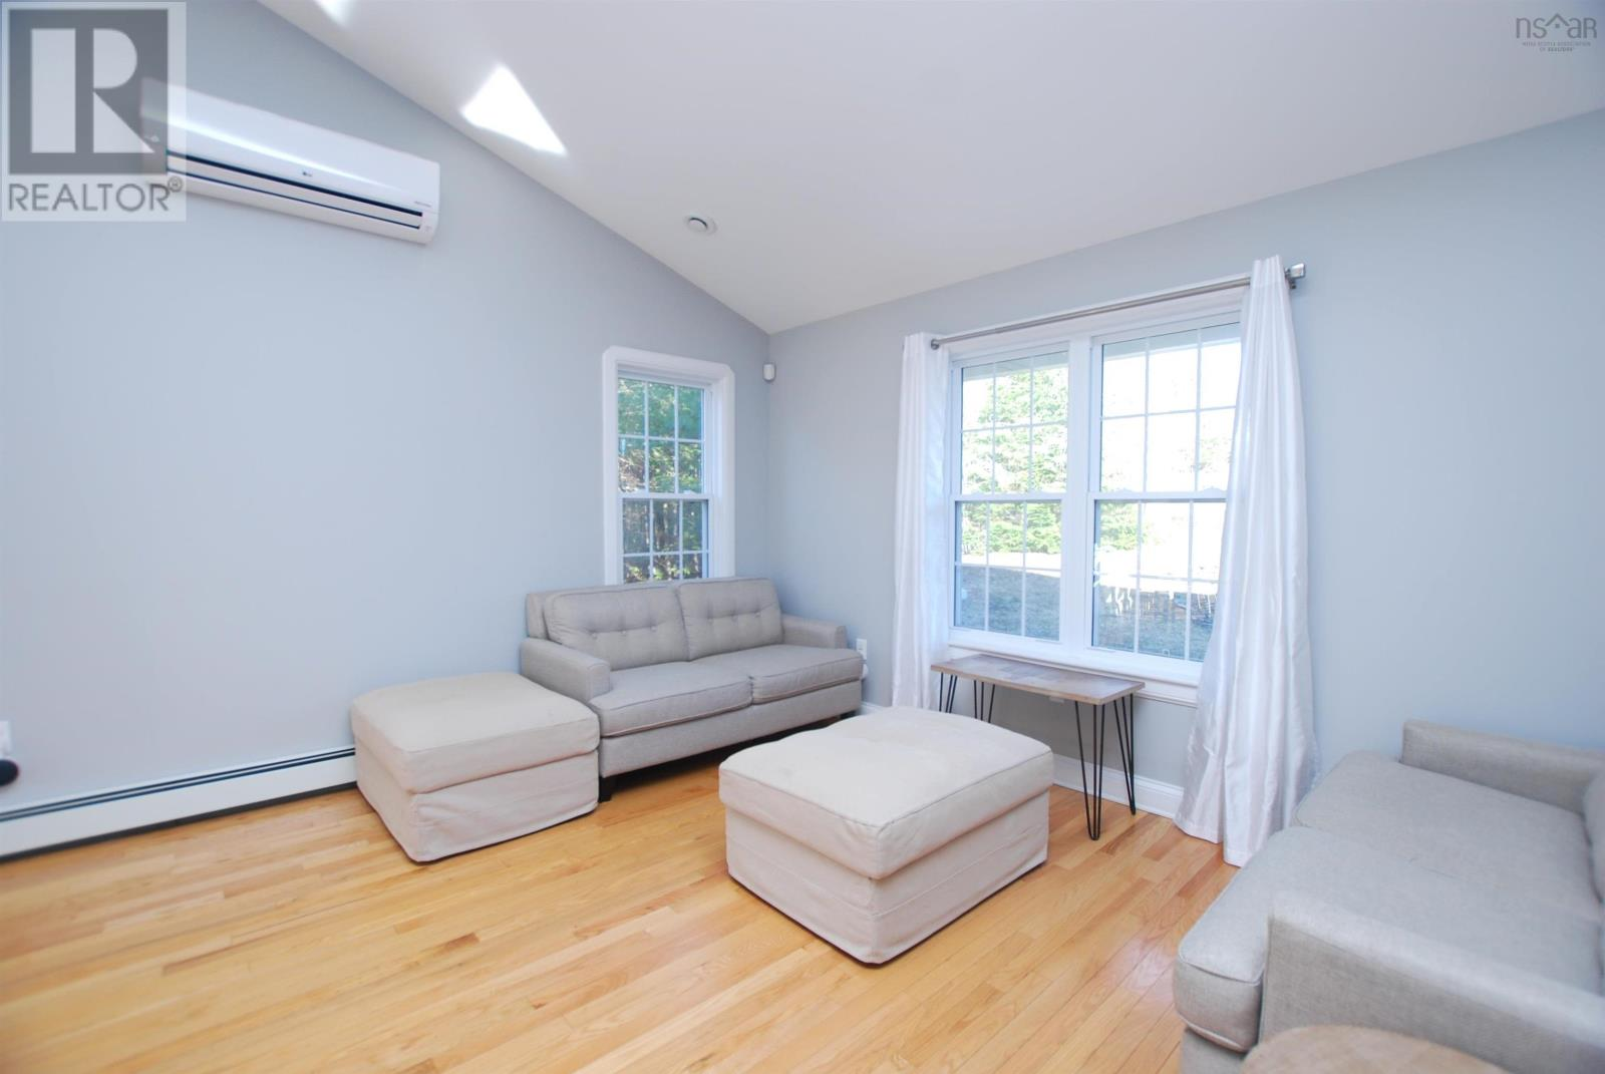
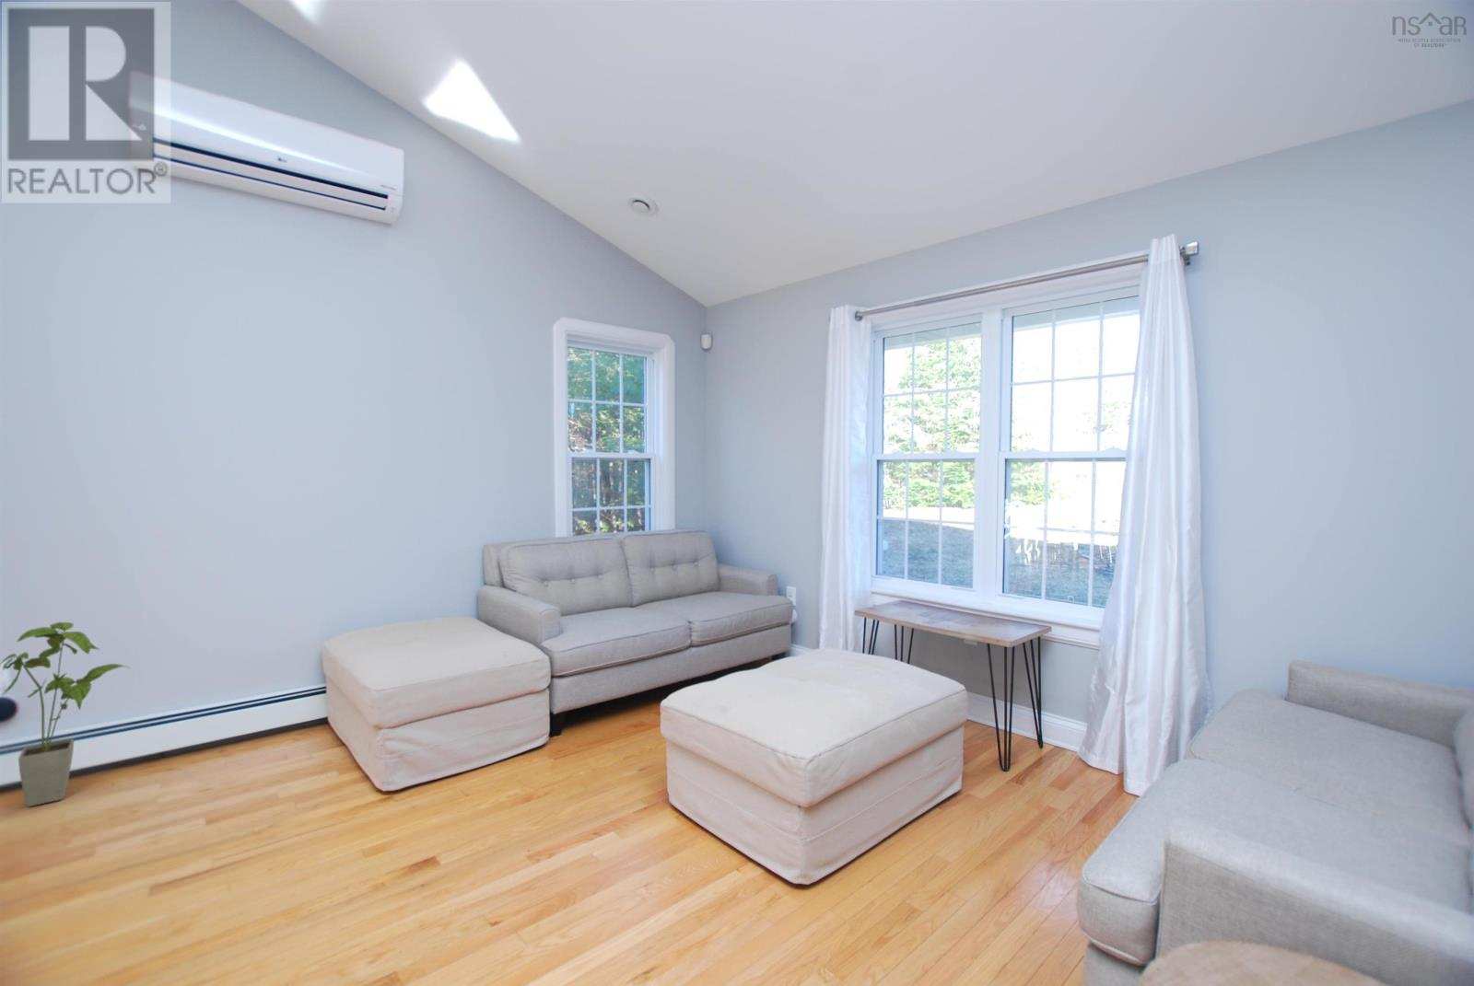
+ house plant (65, 709)
